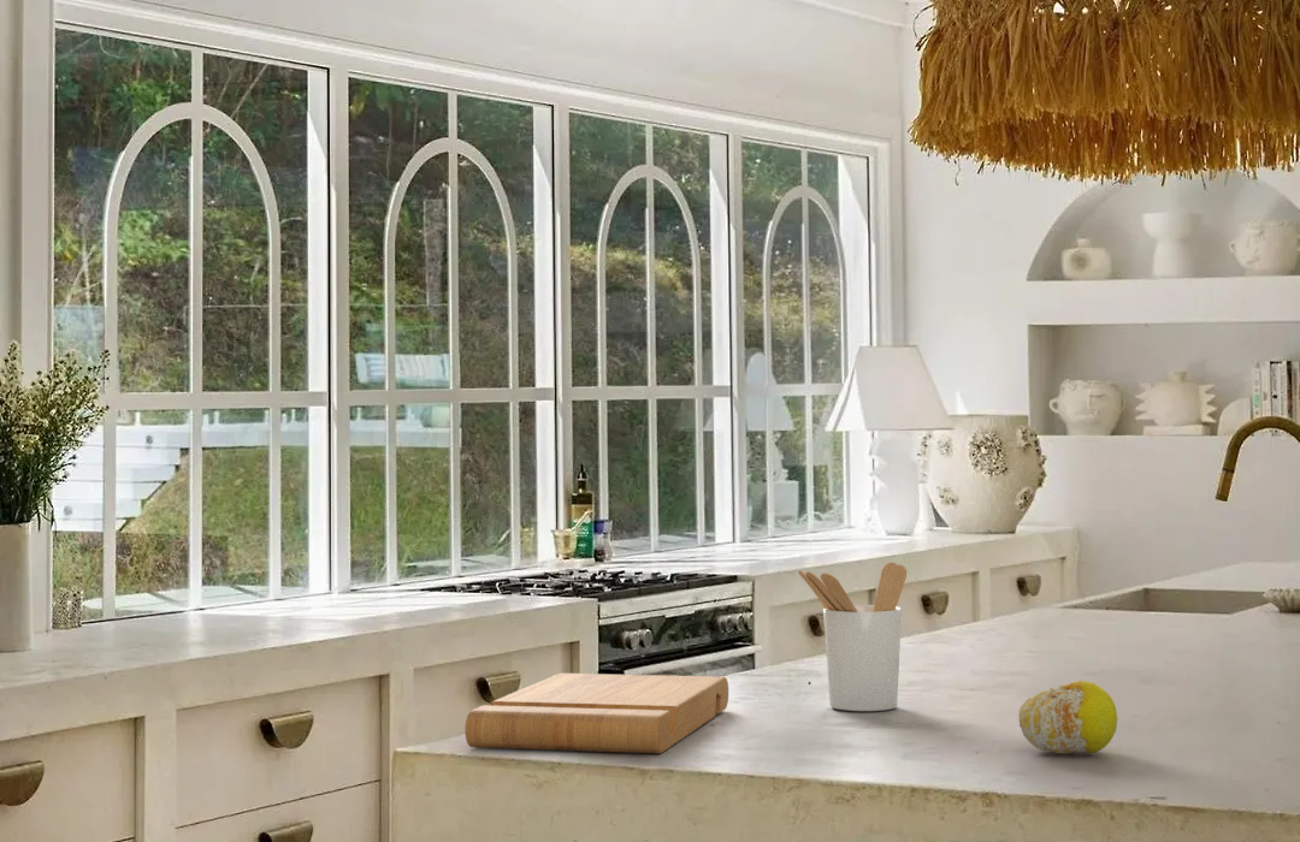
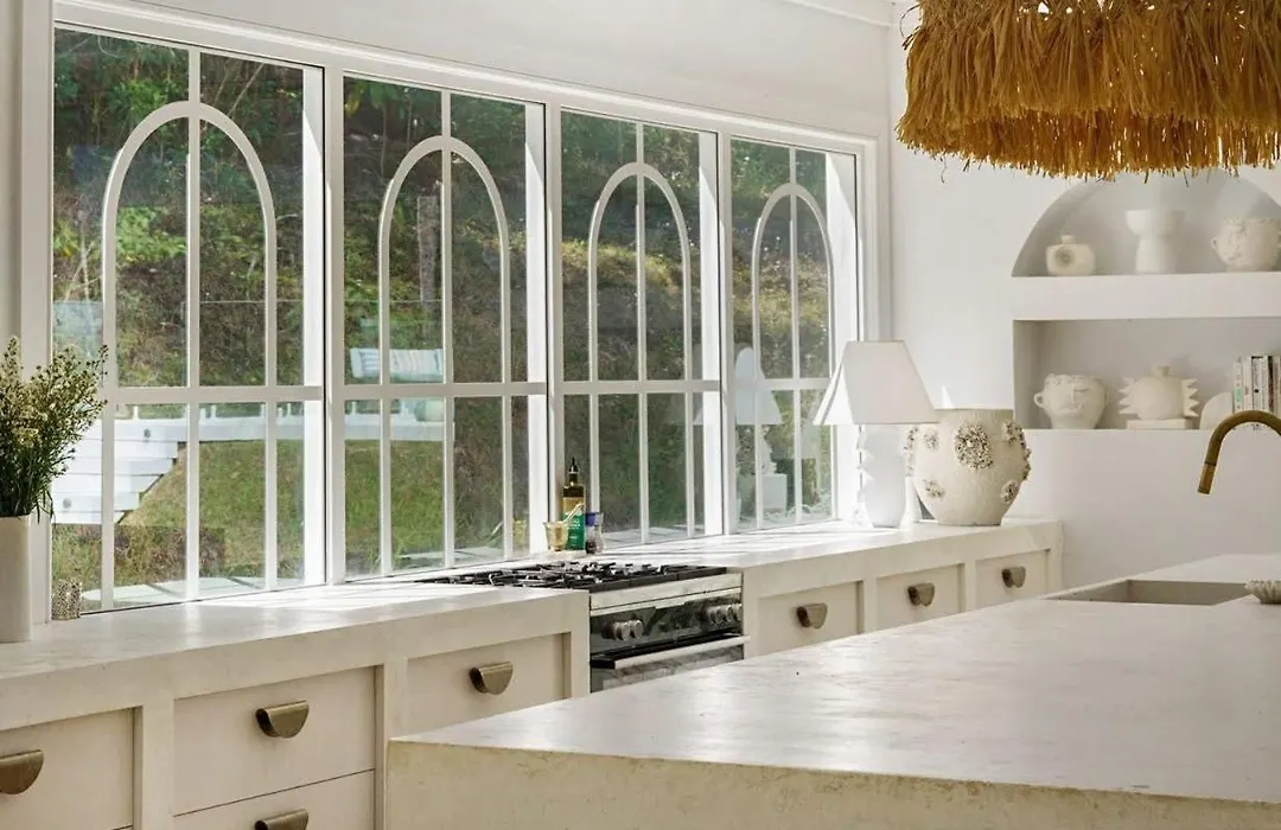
- cutting board (605, 710)
- utensil holder (849, 634)
- fruit (1068, 716)
